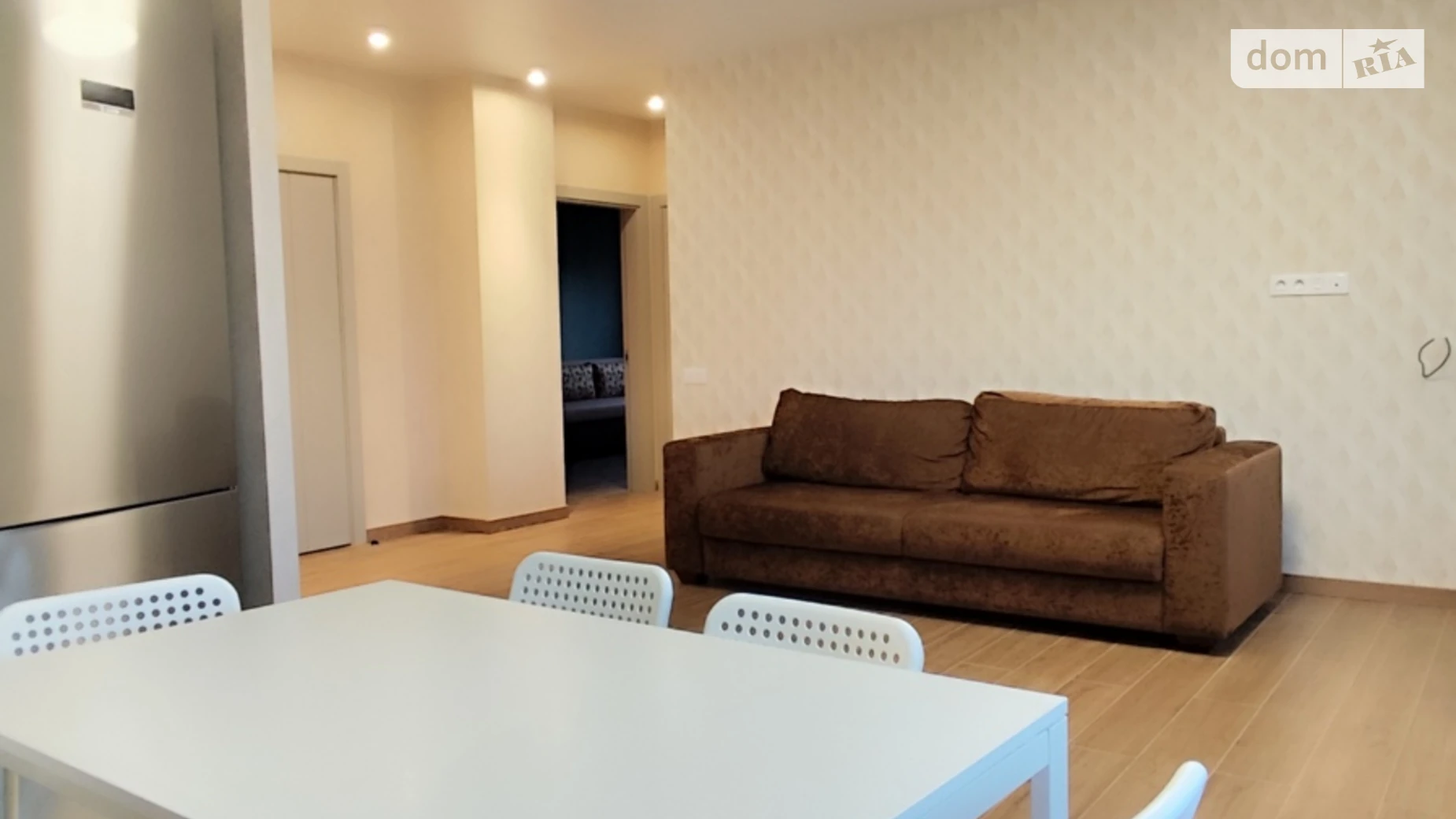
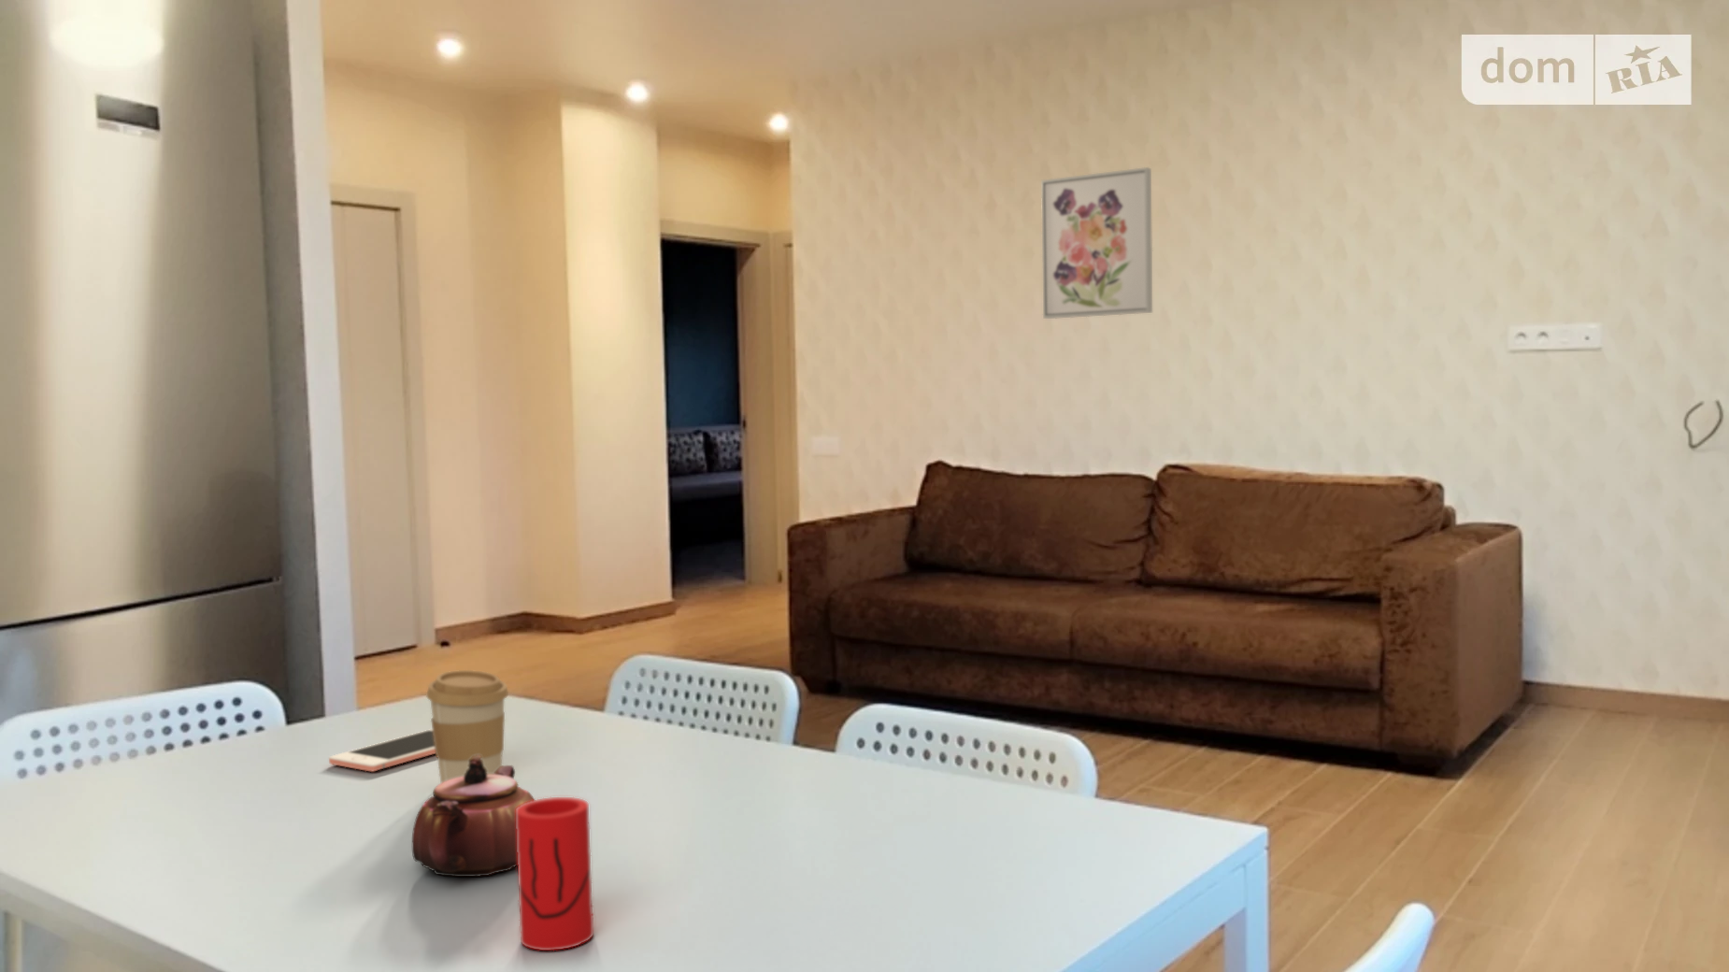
+ cell phone (407, 748)
+ coffee cup (468, 728)
+ cup (555, 871)
+ wall art (1095, 244)
+ teapot (474, 811)
